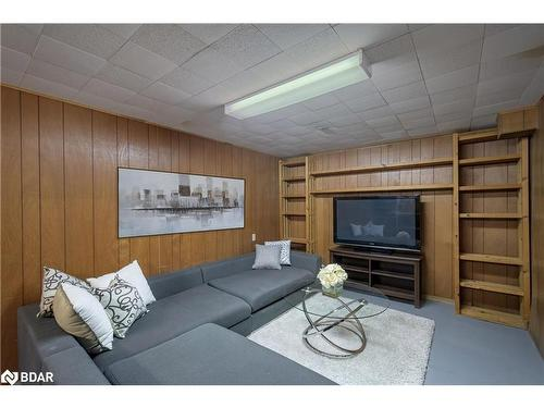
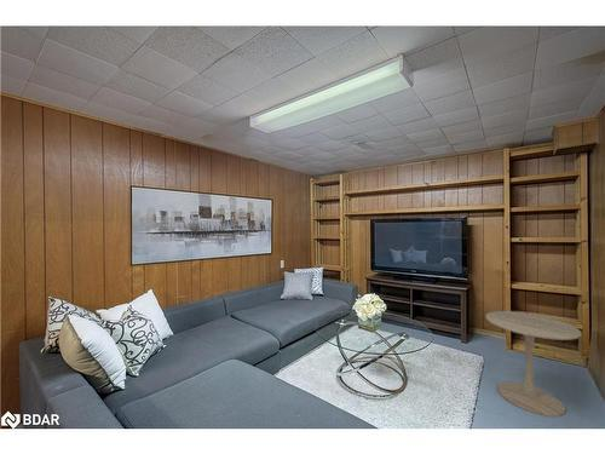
+ side table (529, 360)
